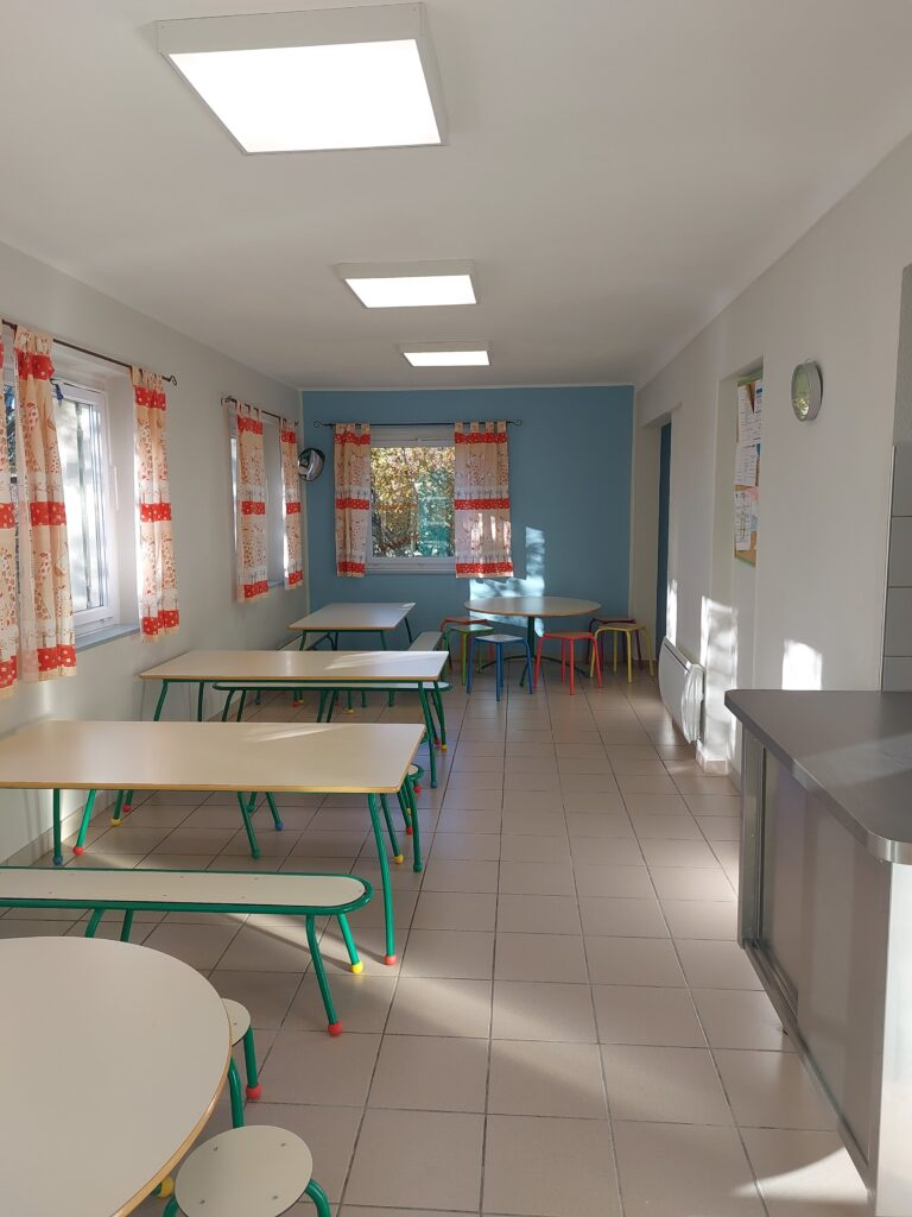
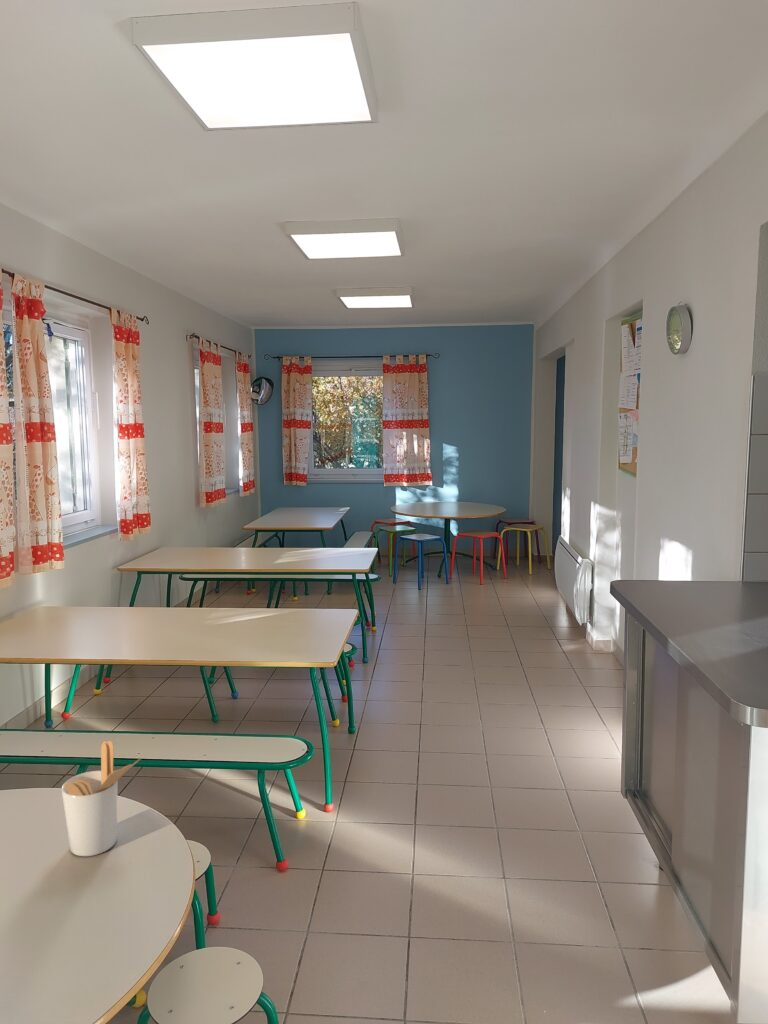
+ utensil holder (102, 800)
